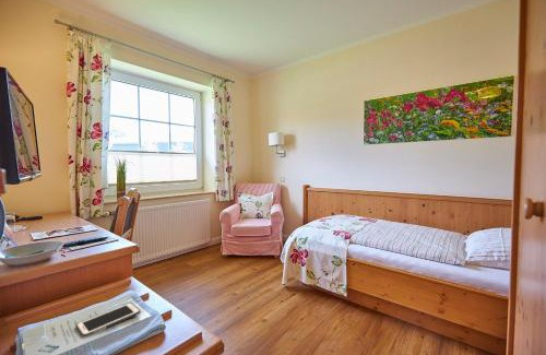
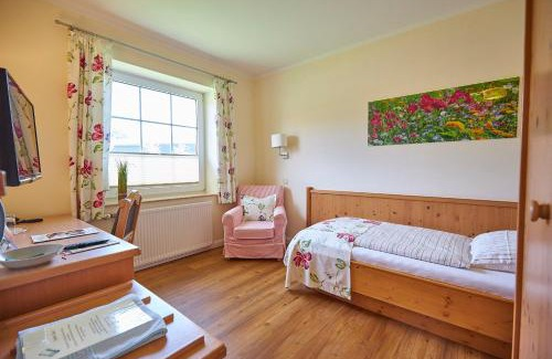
- cell phone (109, 318)
